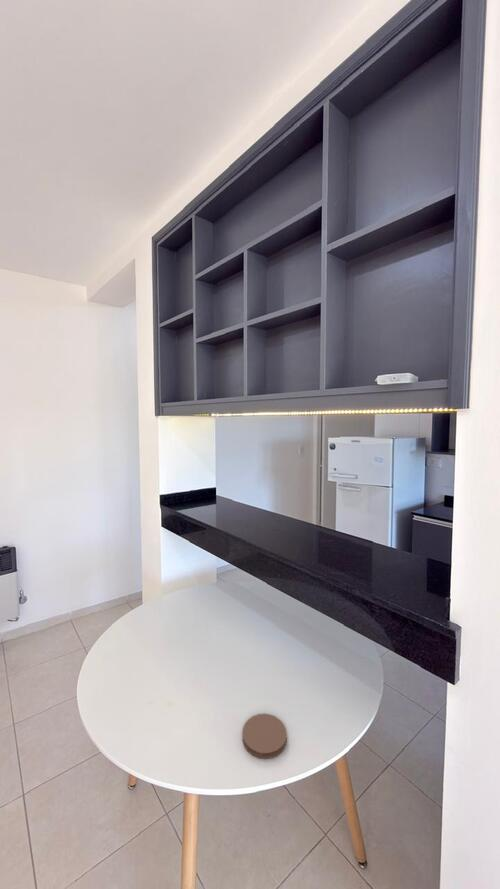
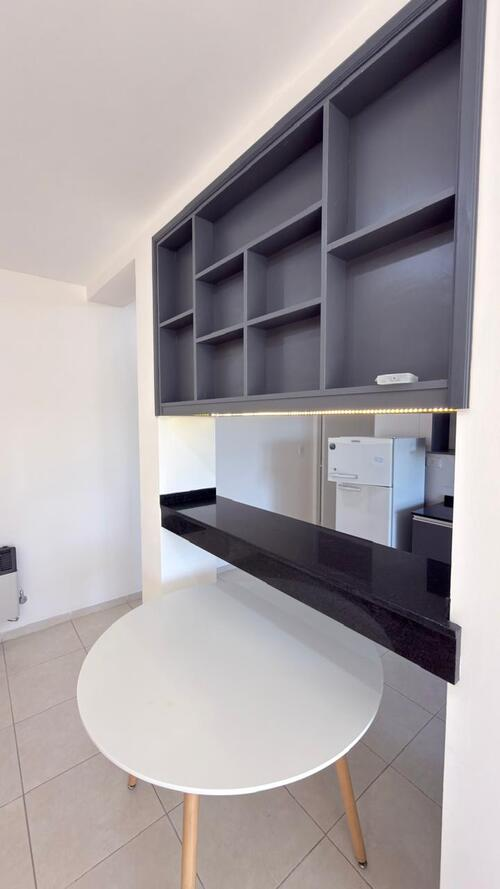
- coaster (264, 734)
